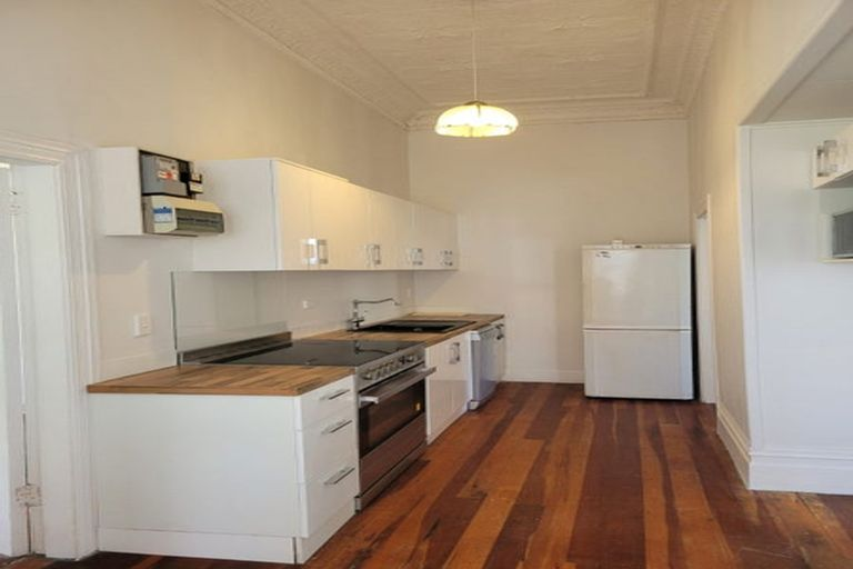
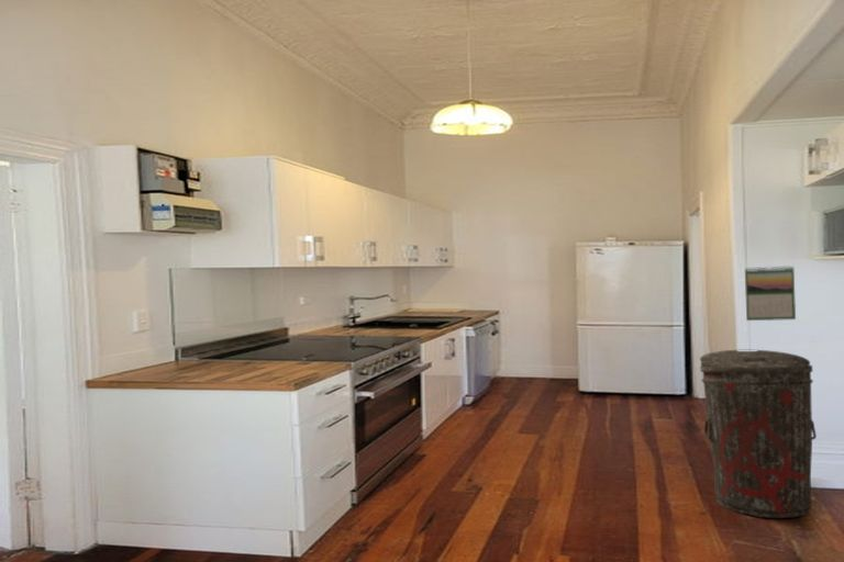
+ calendar (769, 292)
+ trash can (756, 427)
